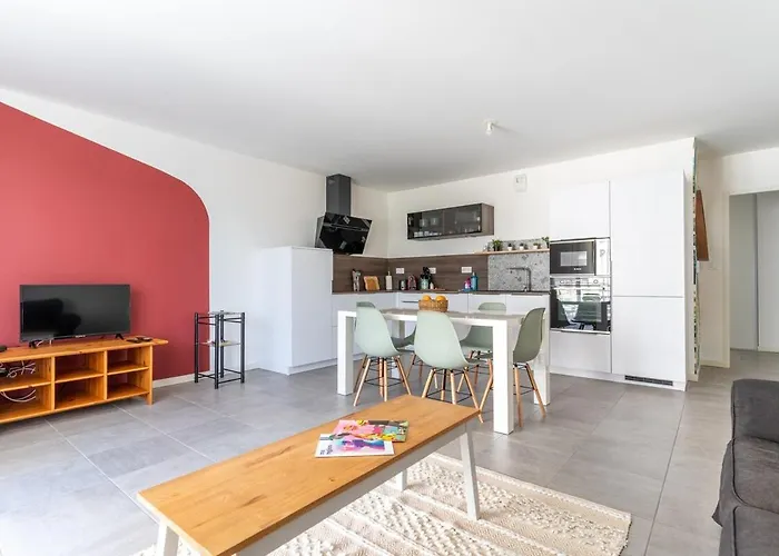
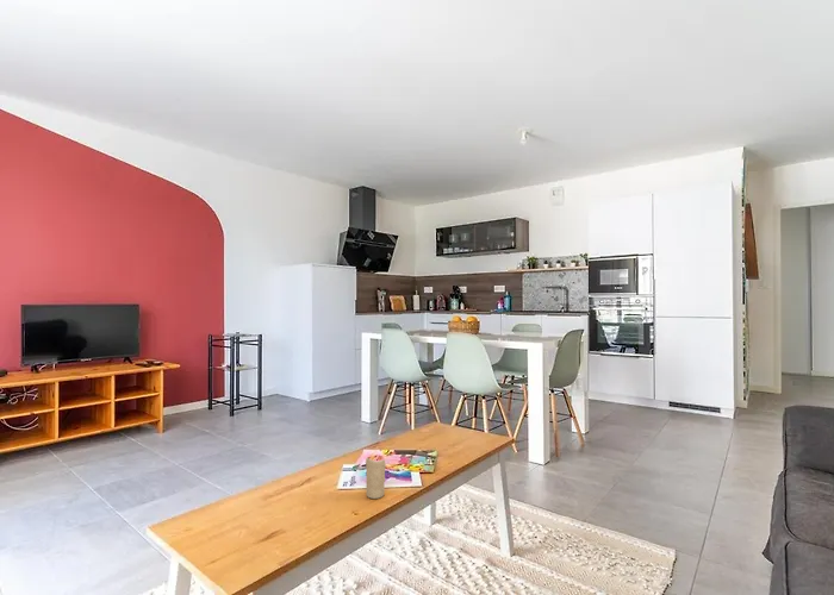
+ candle (375, 476)
